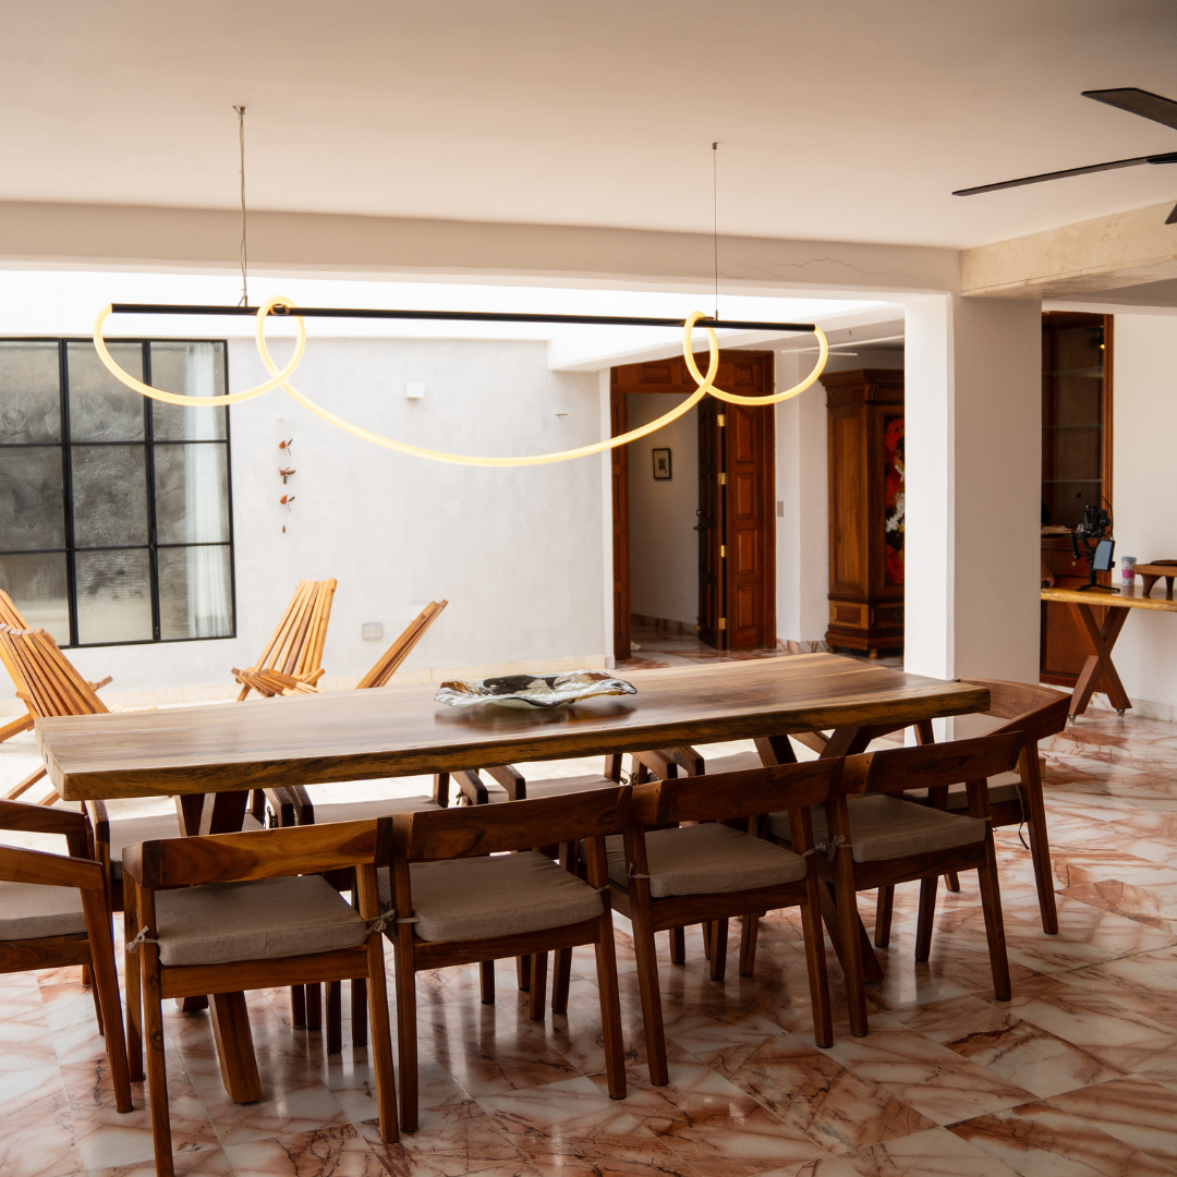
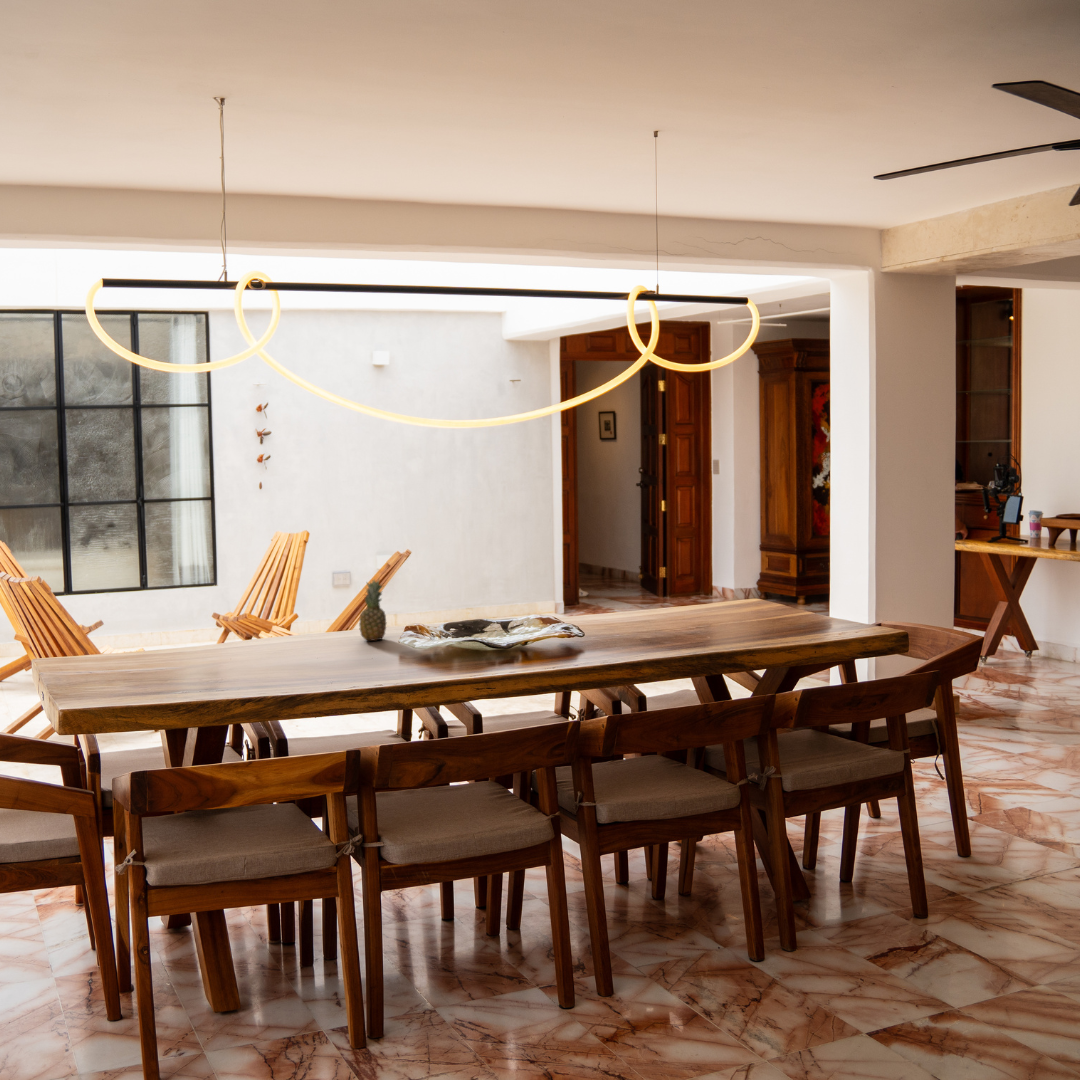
+ fruit (372, 609)
